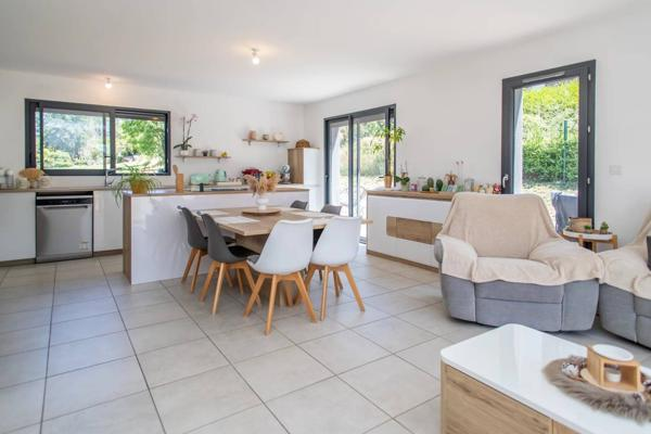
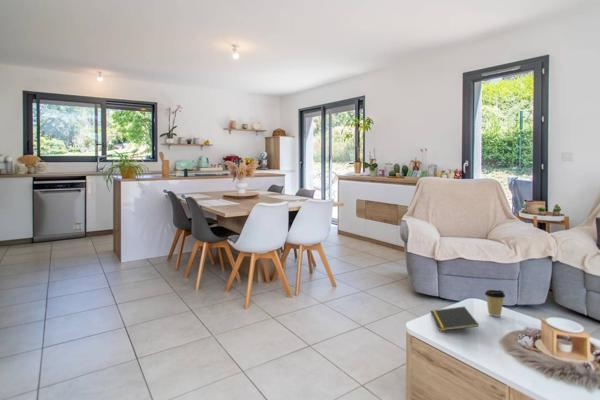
+ notepad (452, 318)
+ coffee cup (494, 302)
